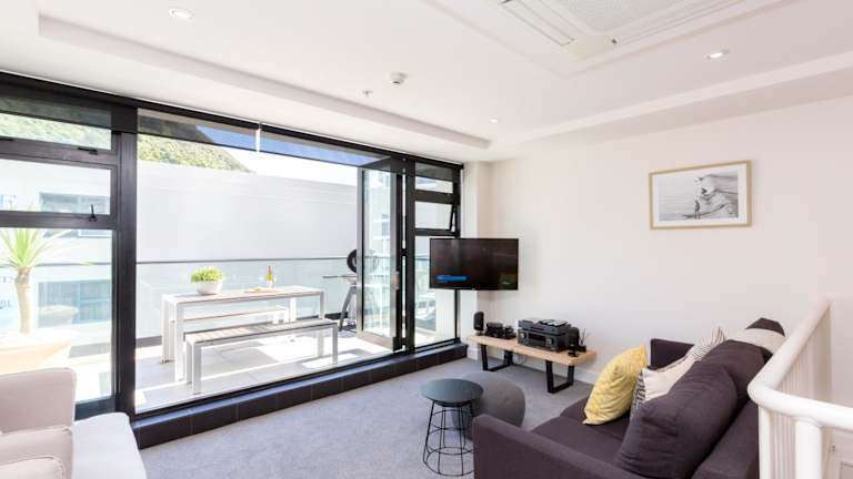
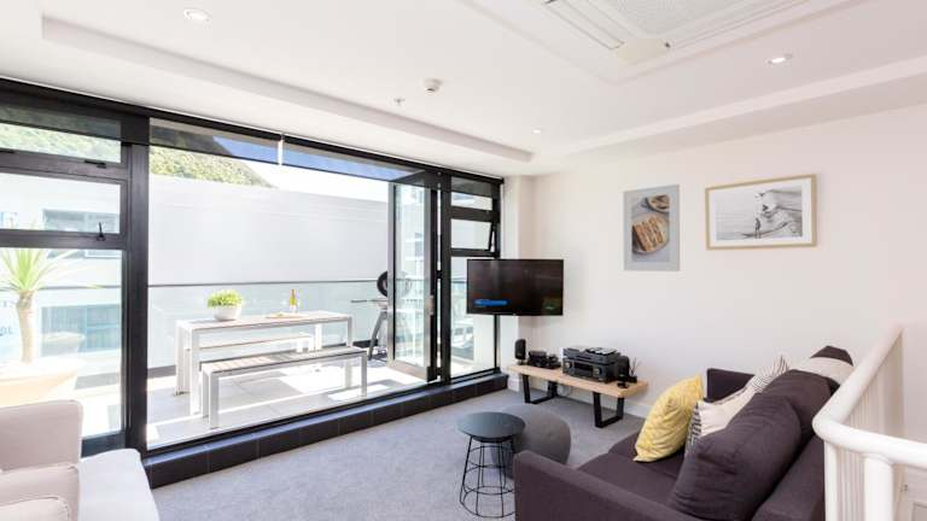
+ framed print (649, 229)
